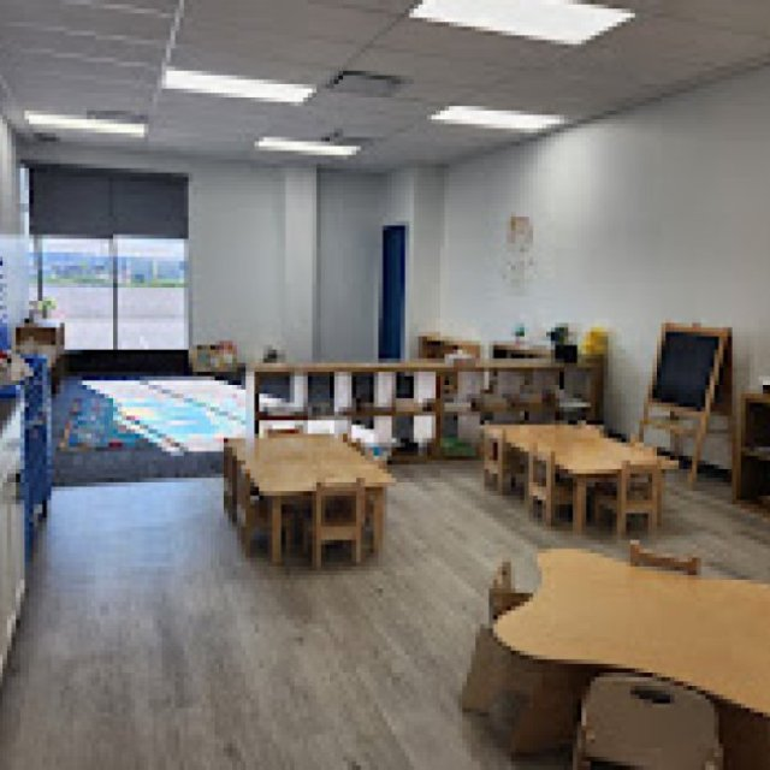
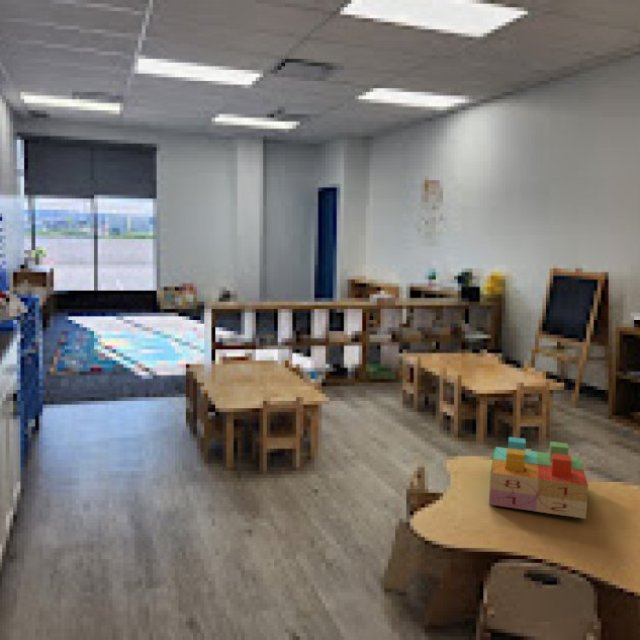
+ toy blocks (536, 471)
